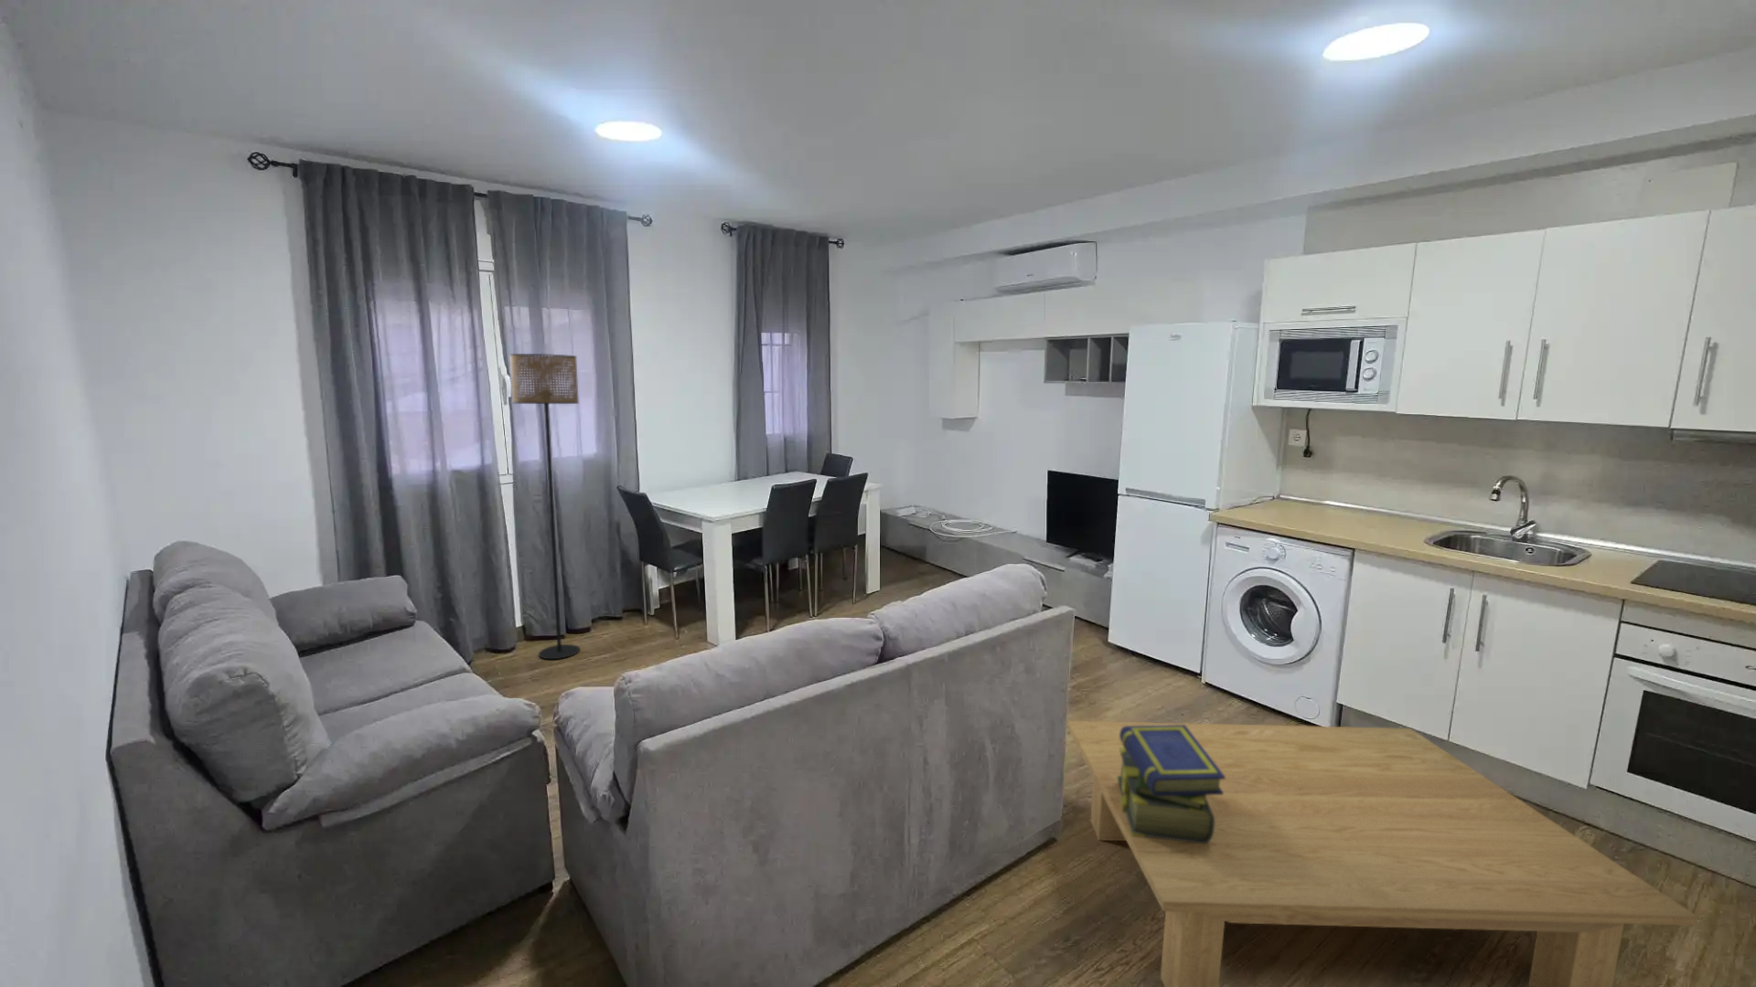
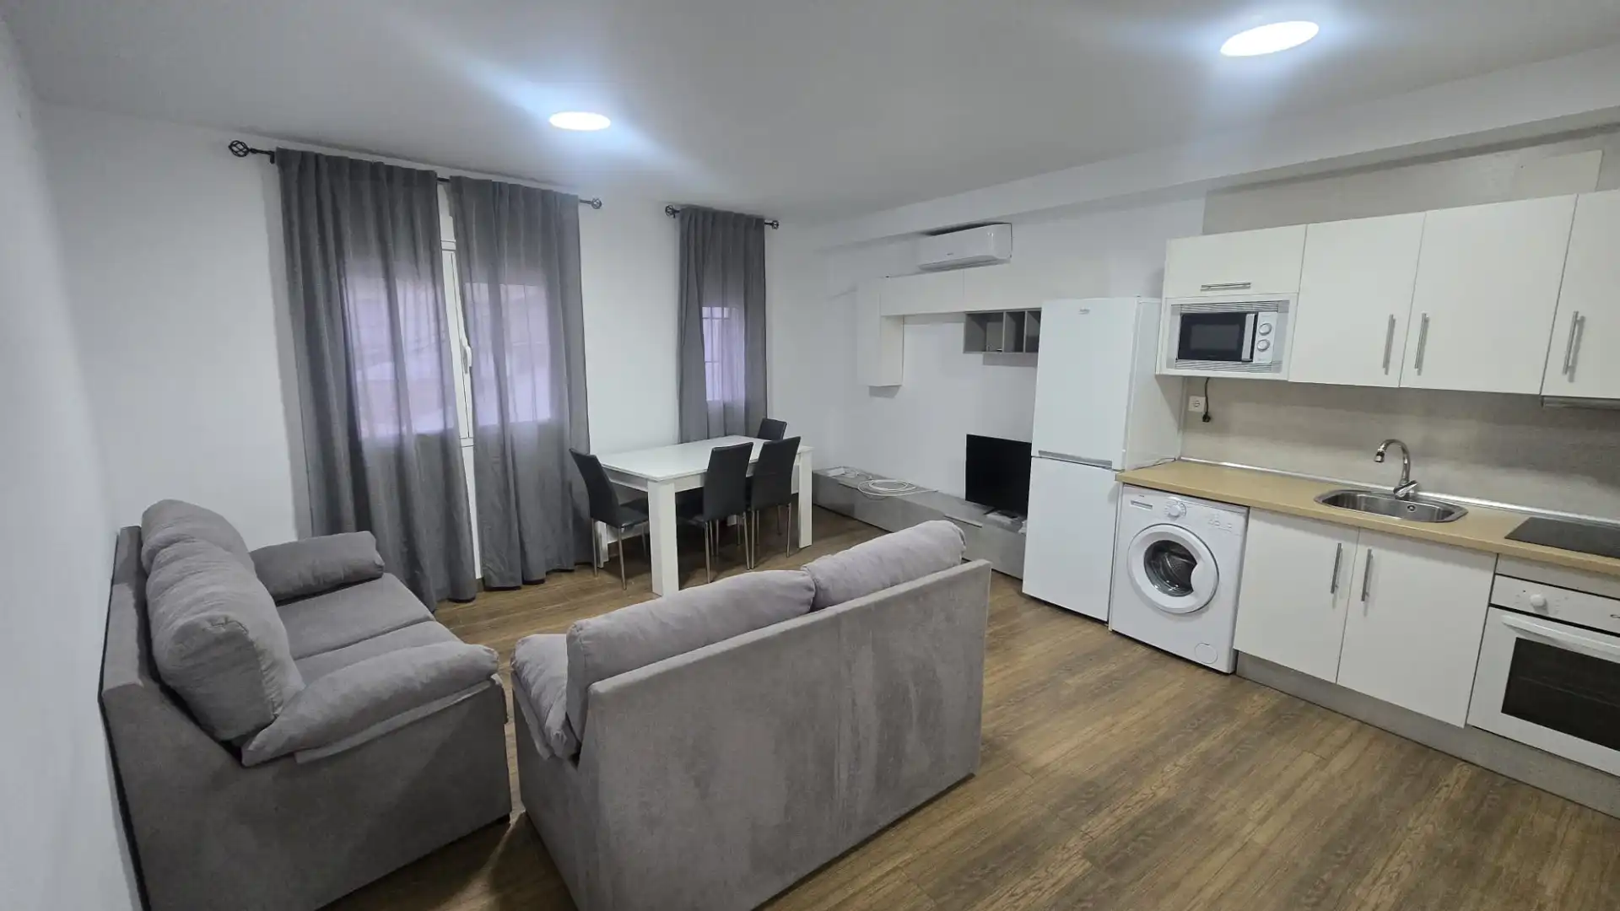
- stack of books (1167, 777)
- floor lamp (551, 509)
- coffee table (1307, 852)
